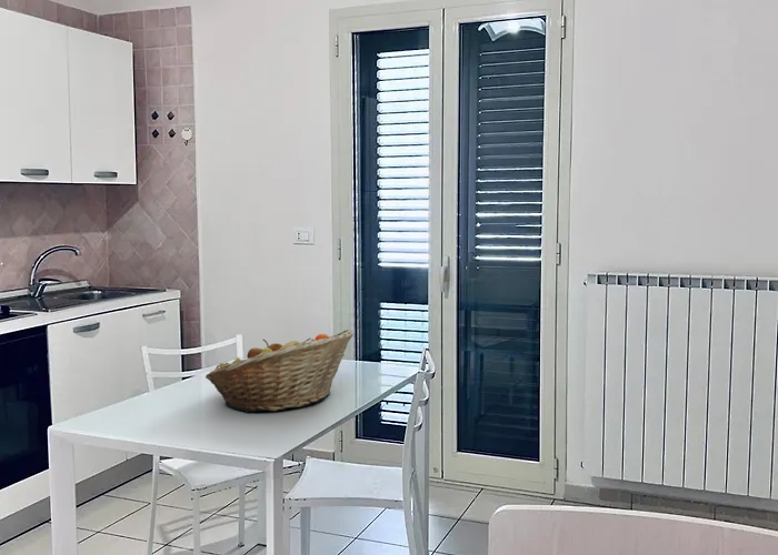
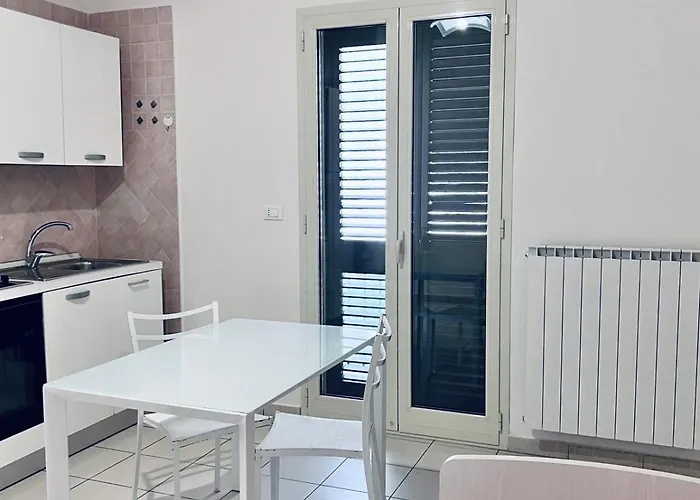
- fruit basket (283, 365)
